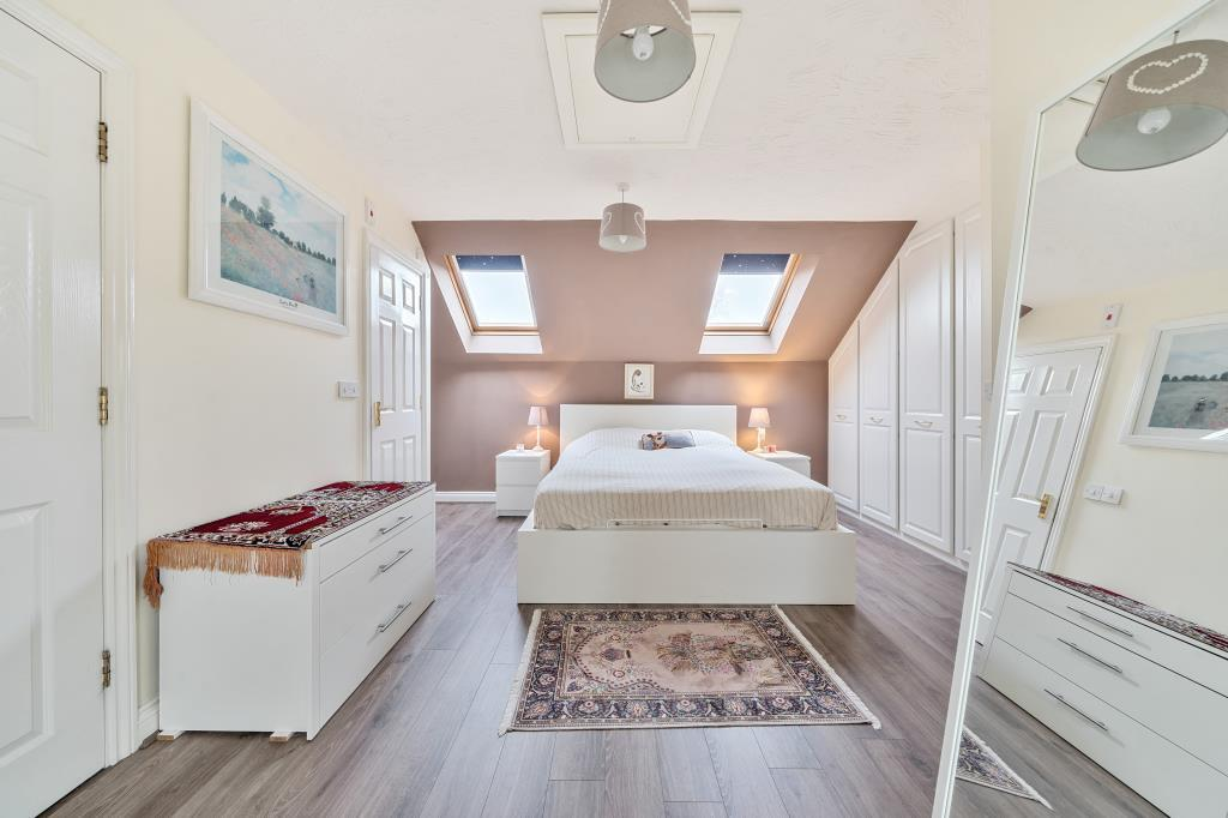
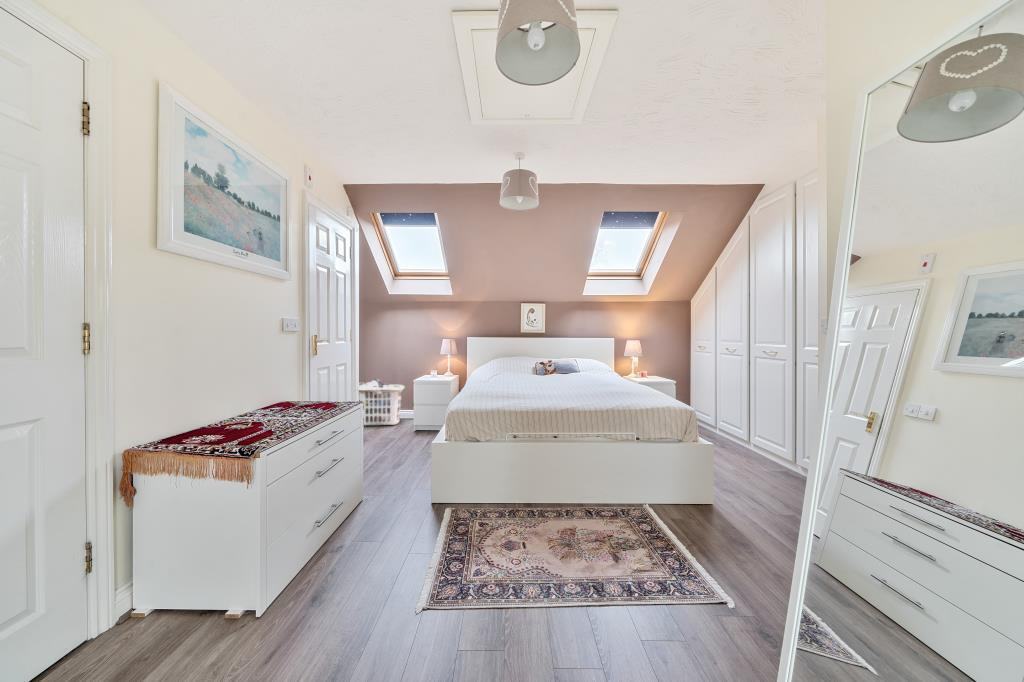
+ clothes hamper (380, 401)
